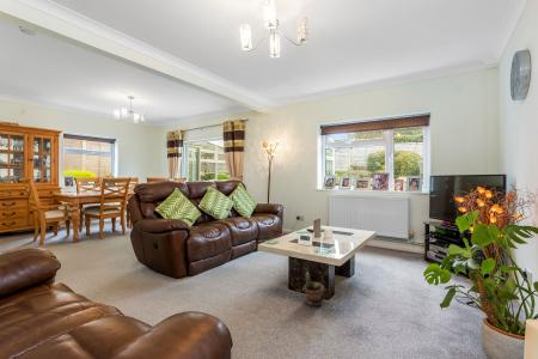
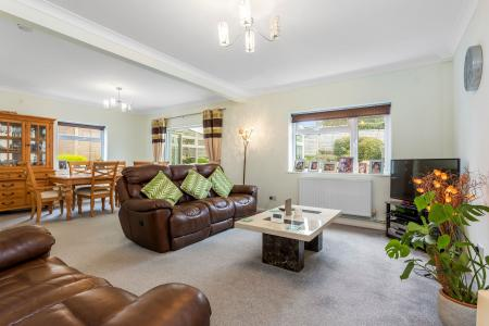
- potted plant (313, 287)
